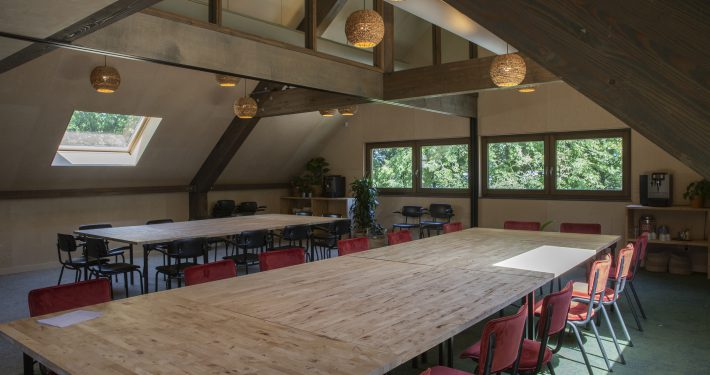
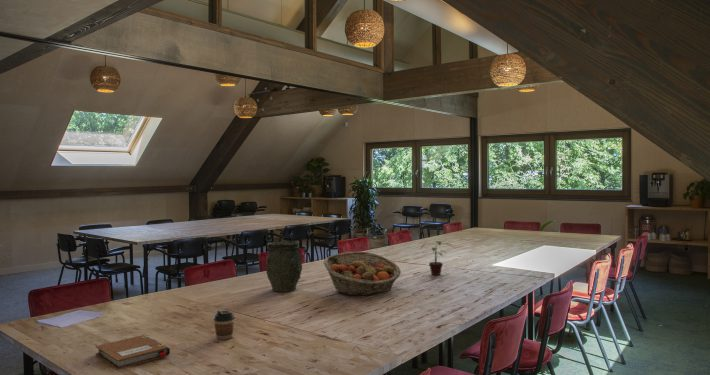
+ vase (284, 265)
+ fruit basket (362, 272)
+ coffee cup (224, 323)
+ notebook (133, 350)
+ potted plant (436, 258)
